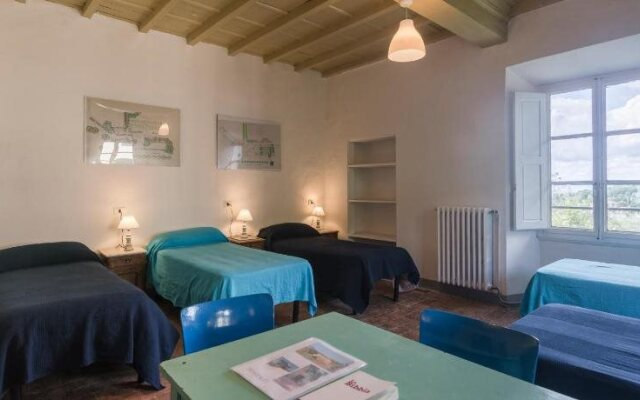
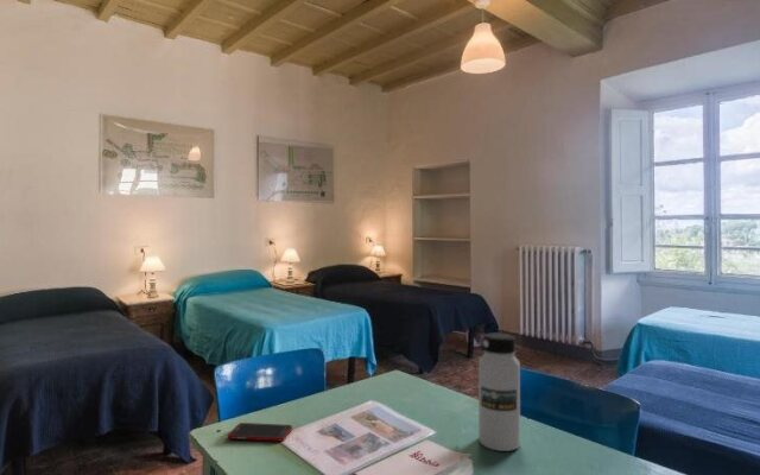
+ water bottle (499, 388)
+ cell phone (260, 431)
